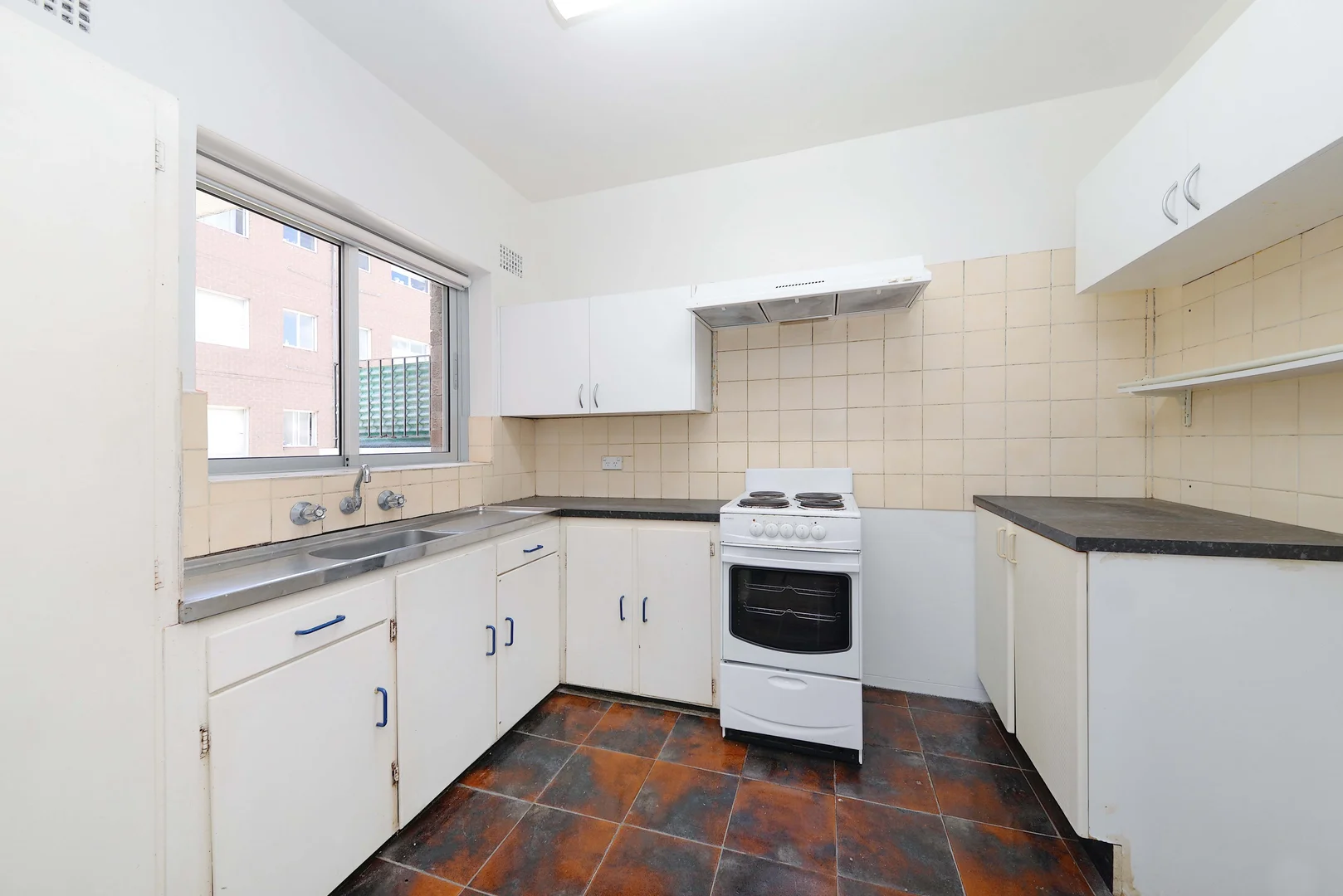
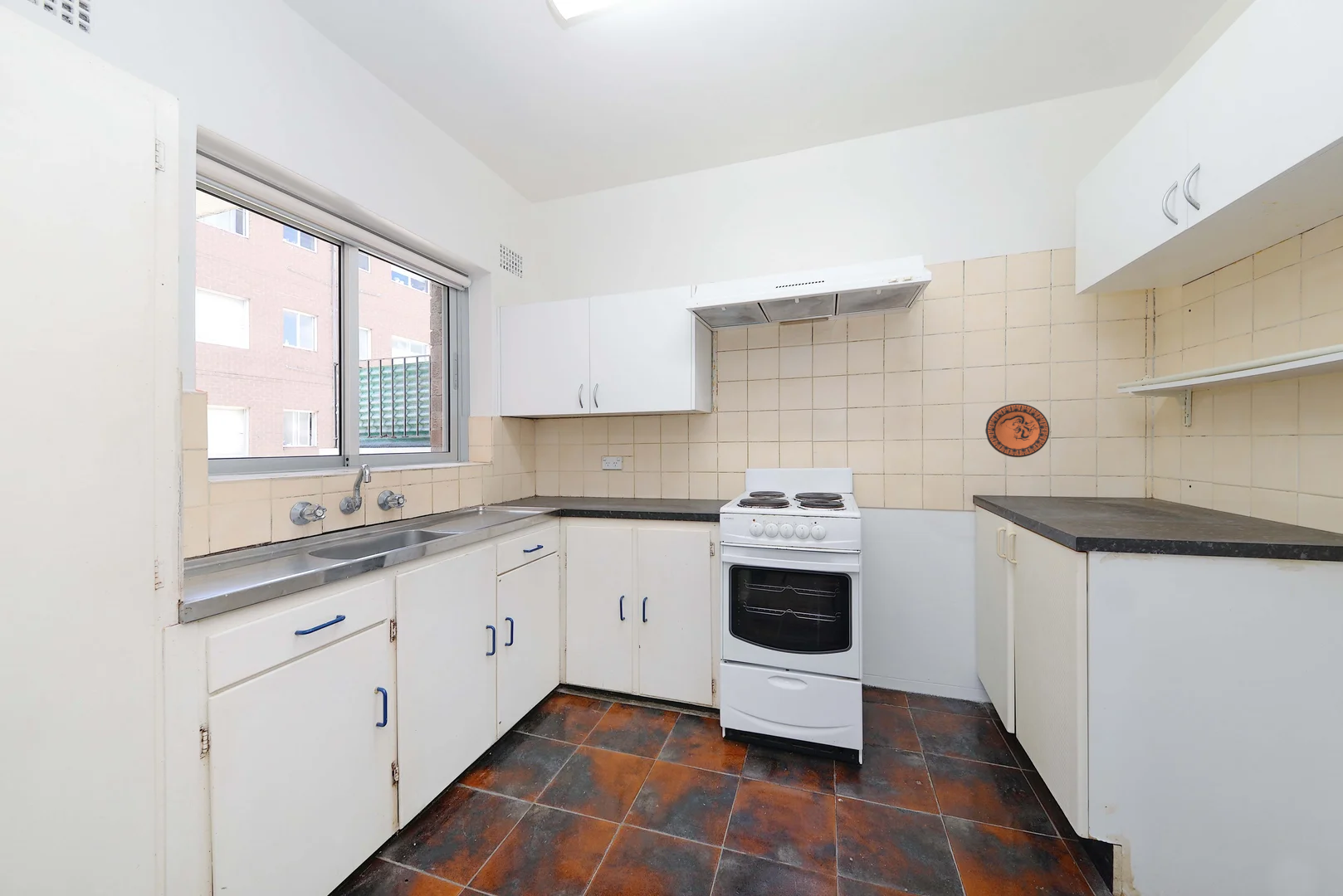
+ decorative plate (1016, 430)
